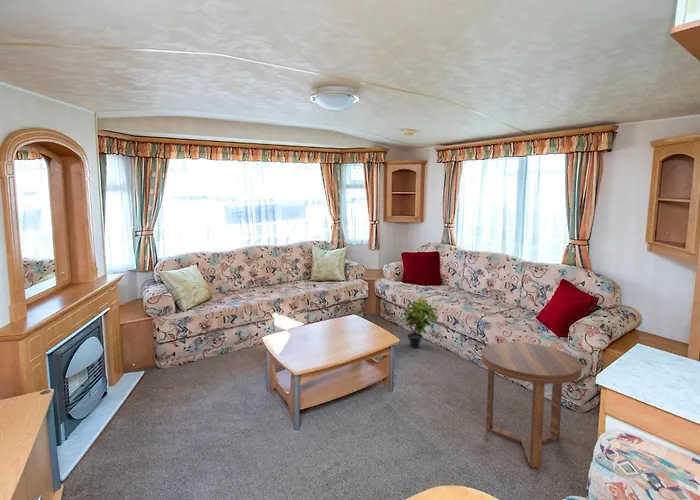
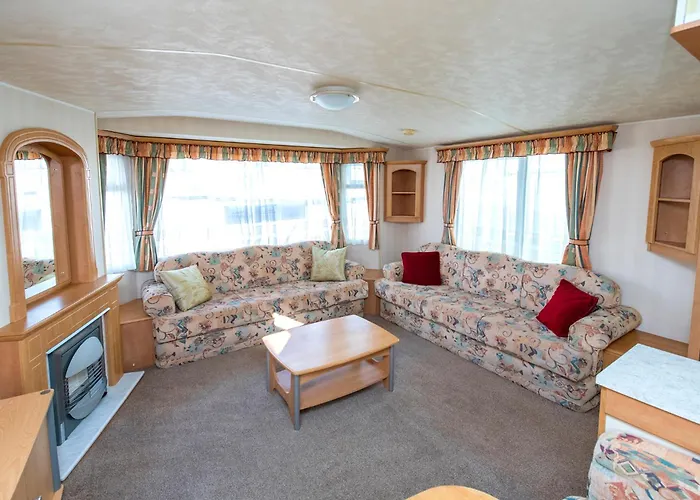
- side table (532, 400)
- potted plant (417, 322)
